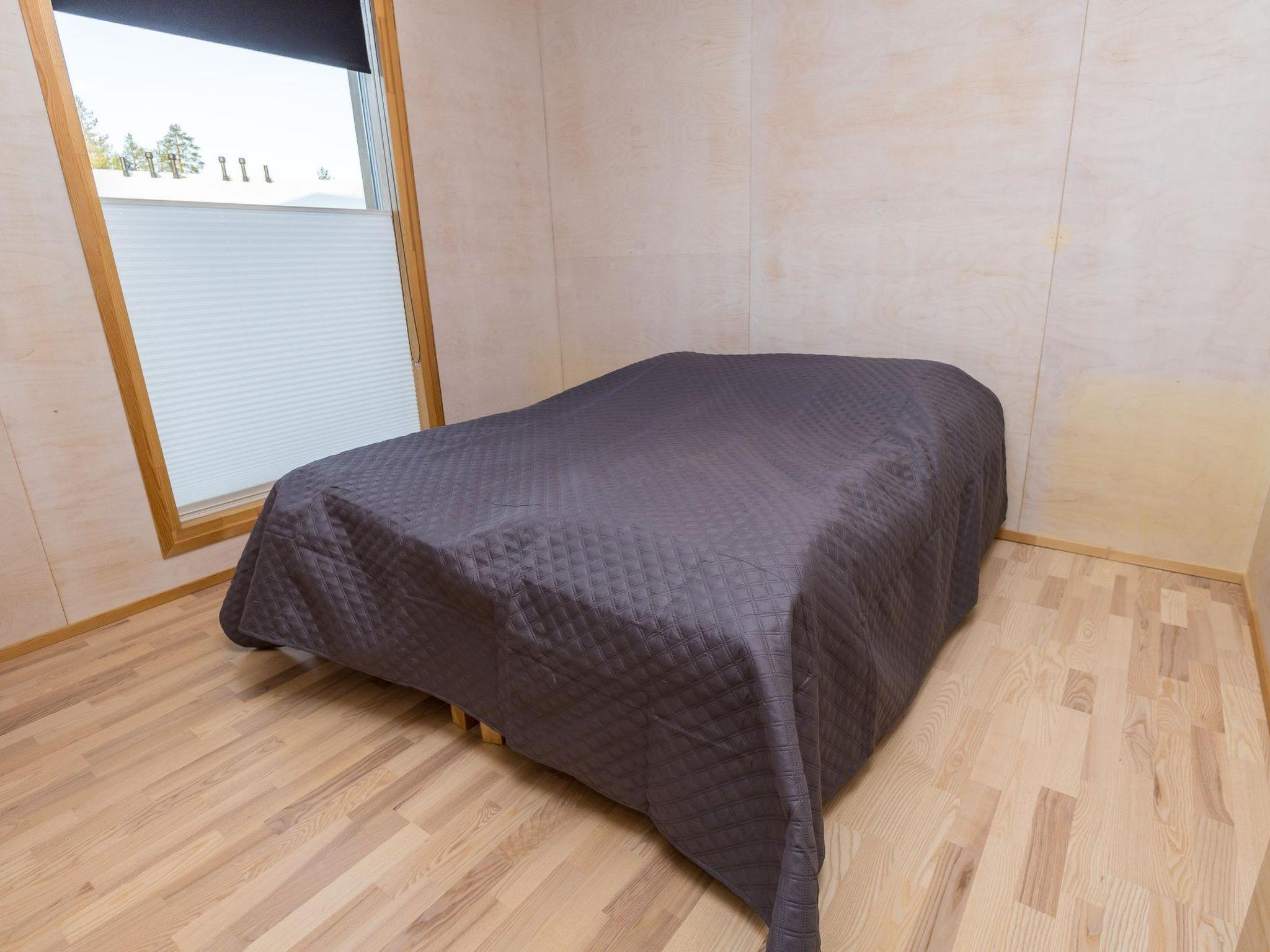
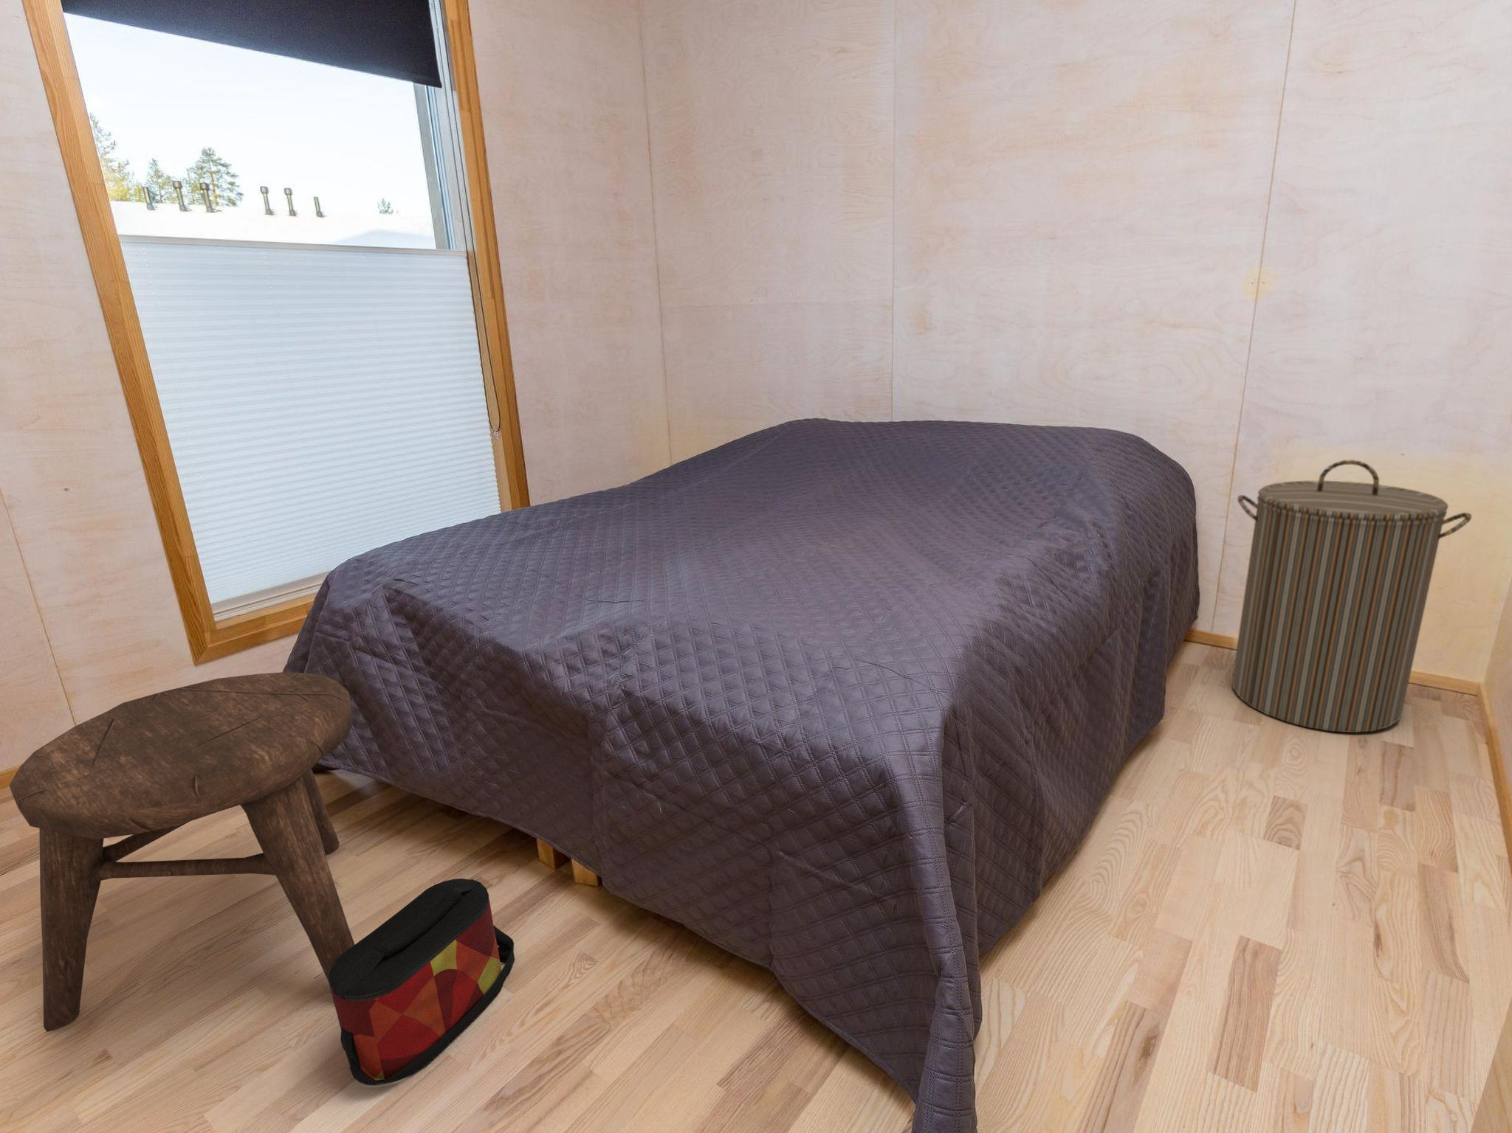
+ stool (233, 858)
+ bag (427, 968)
+ laundry hamper (1332, 584)
